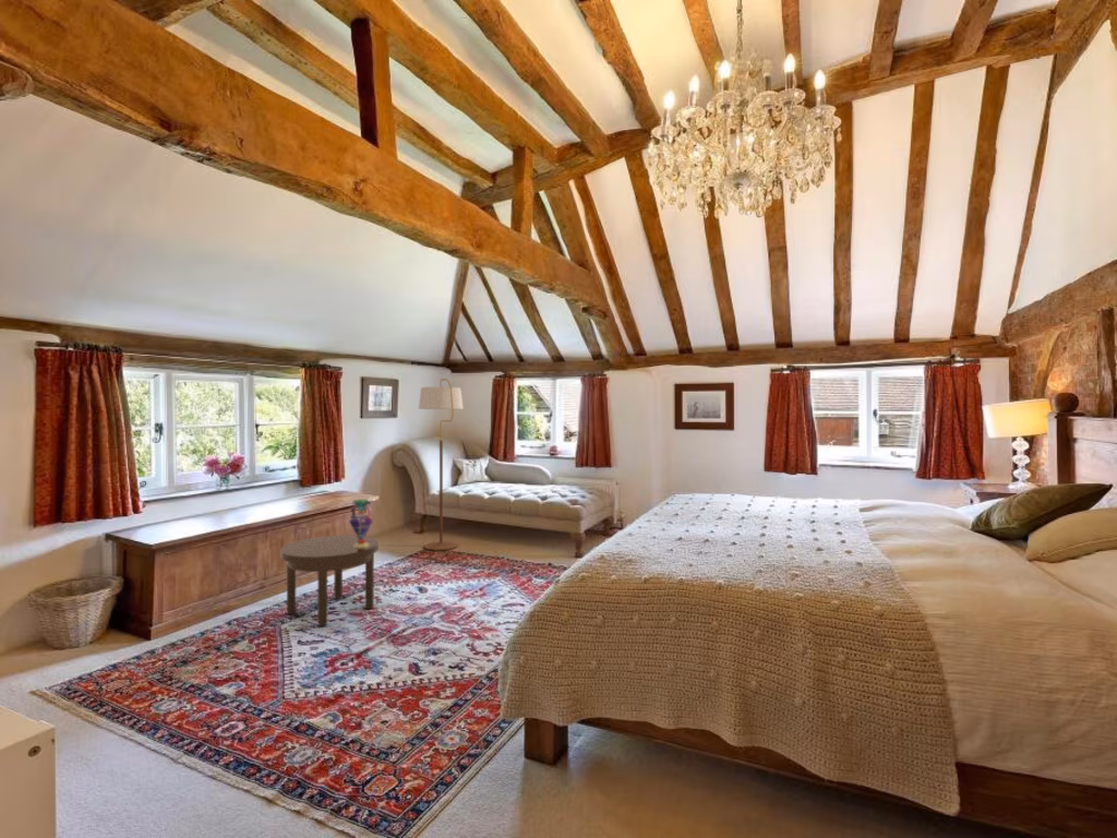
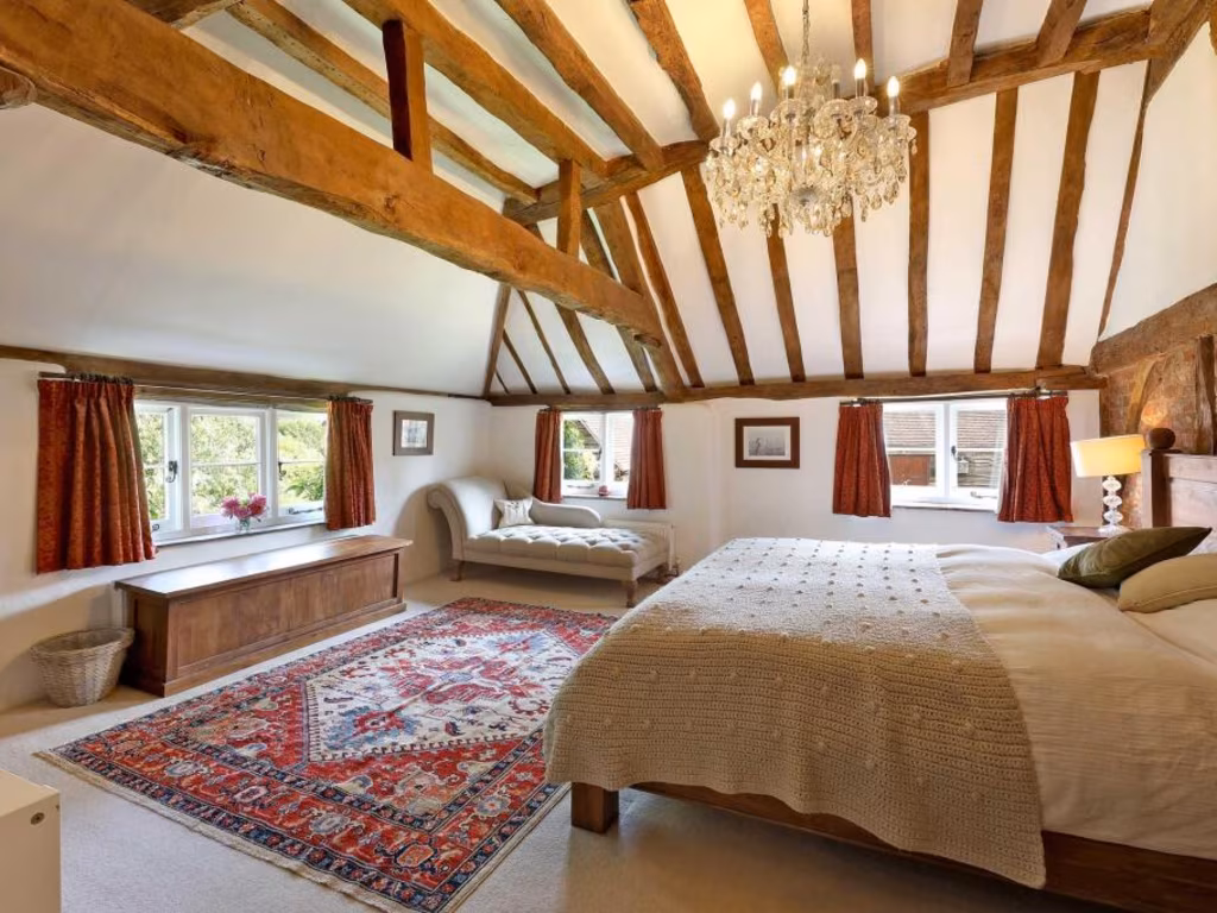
- vase (361, 522)
- floor lamp (442, 463)
- side table (334, 577)
